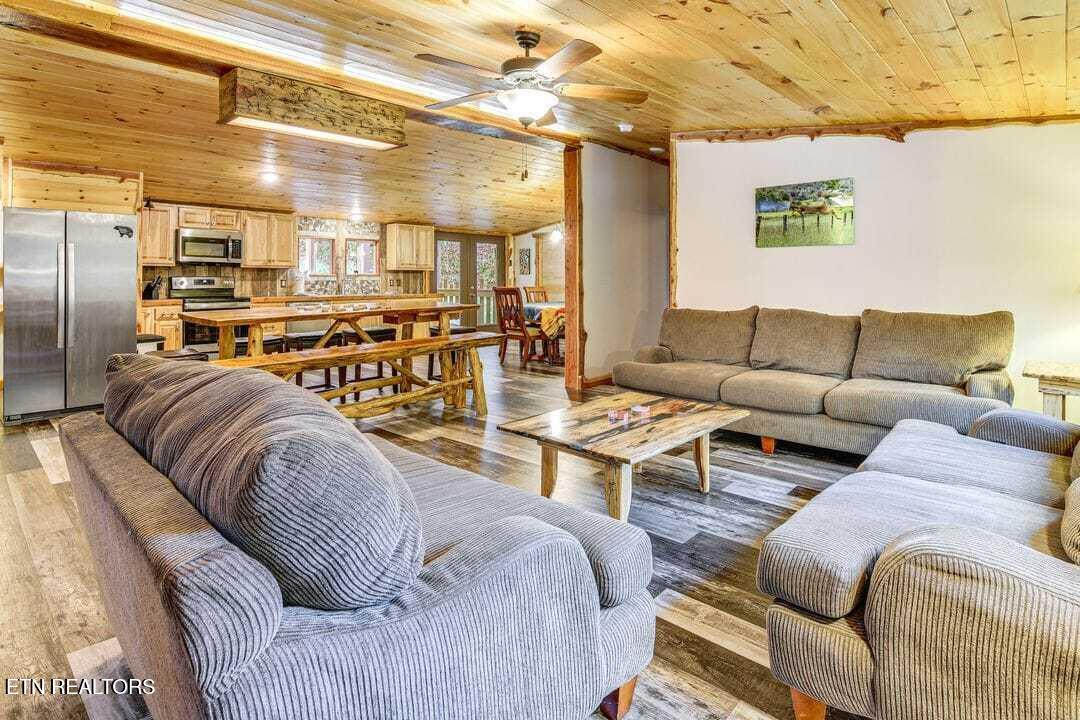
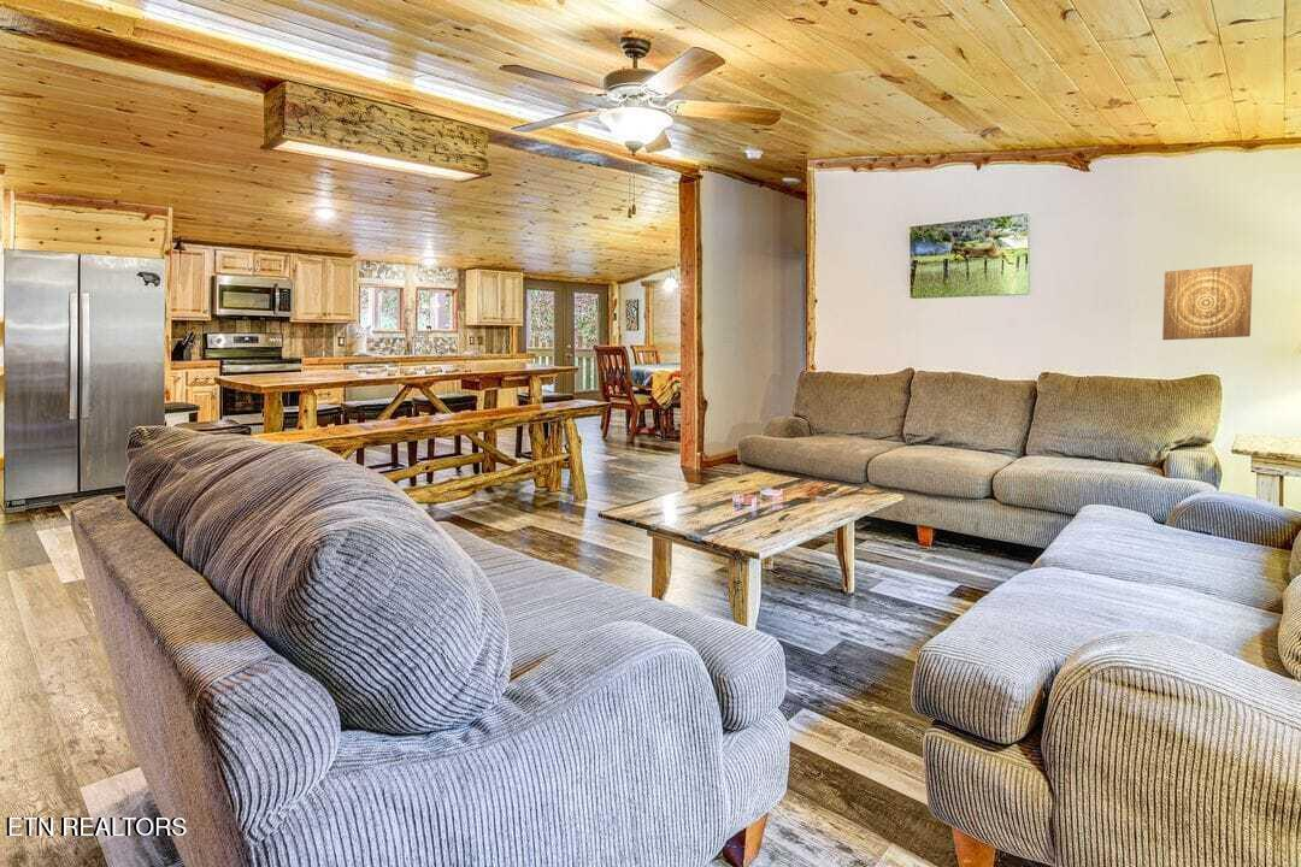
+ wall art (1206, 302)
